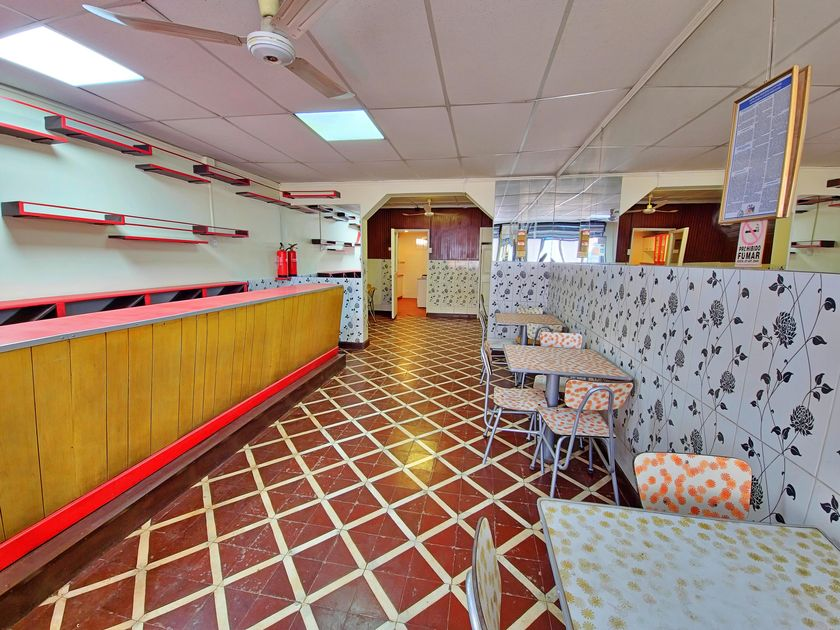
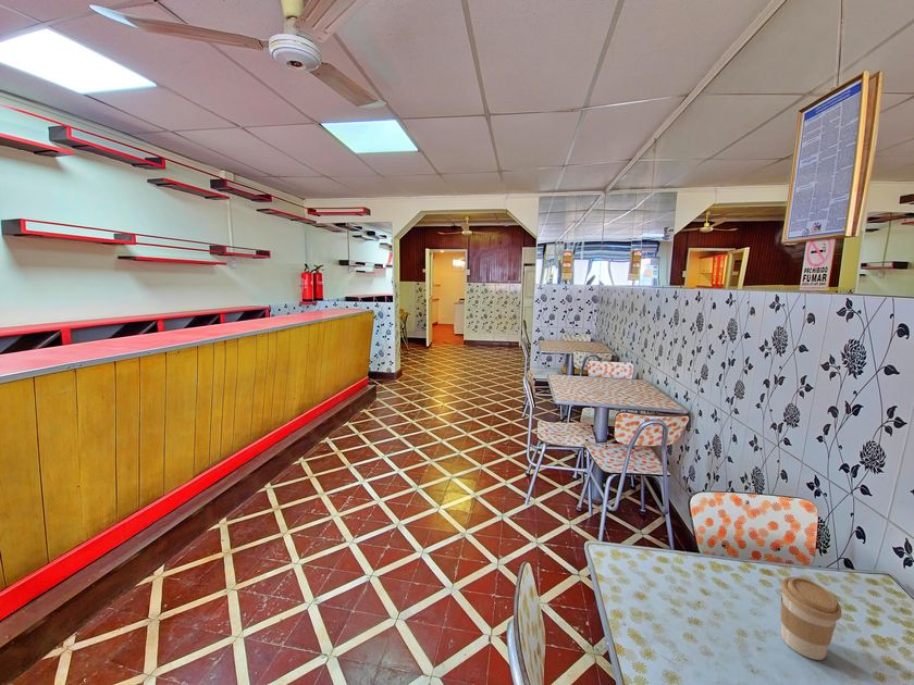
+ coffee cup (806, 616)
